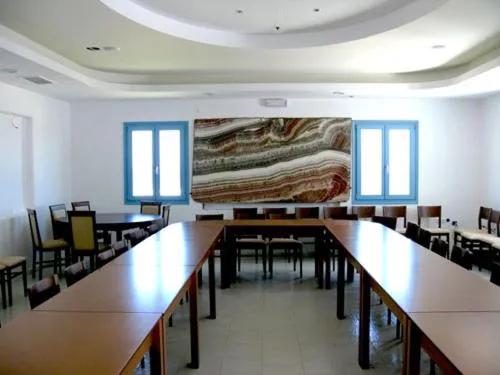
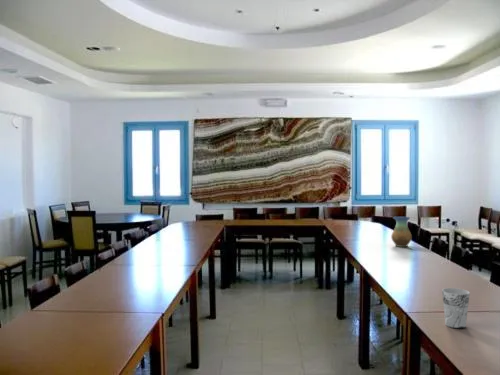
+ cup (455, 308)
+ vase (401, 231)
